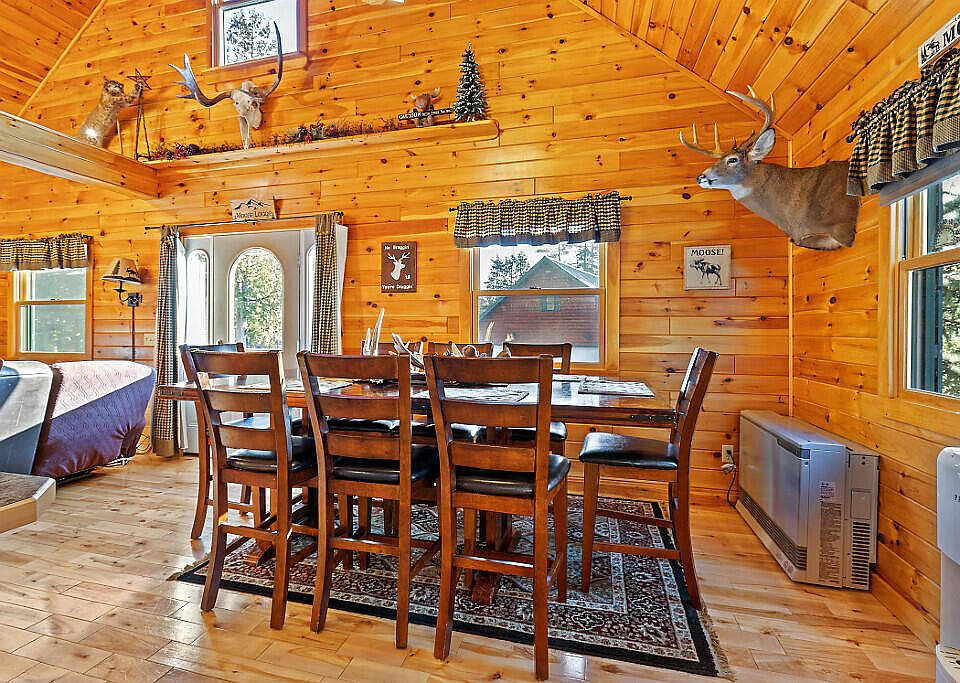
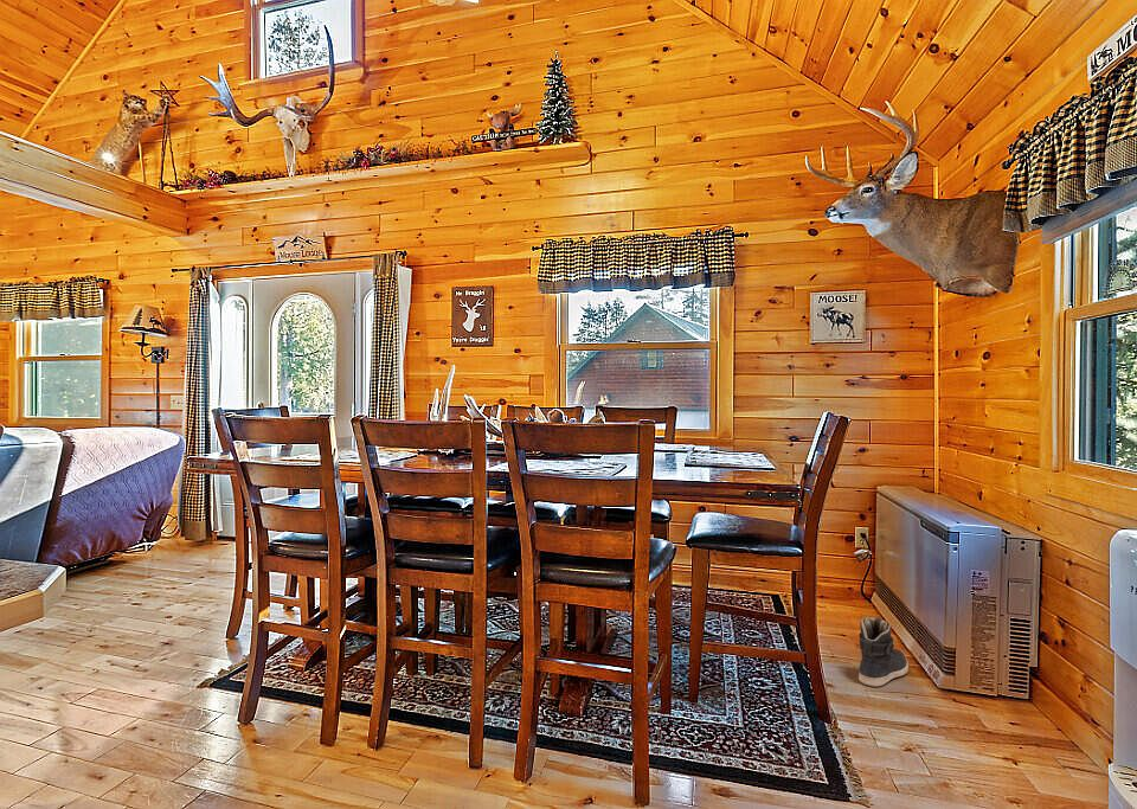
+ sneaker (882, 643)
